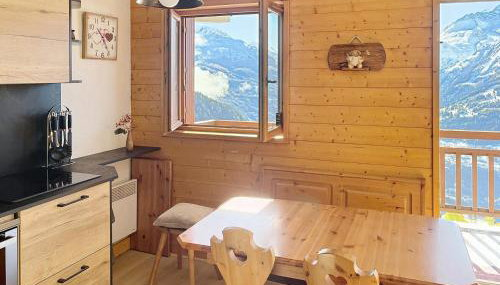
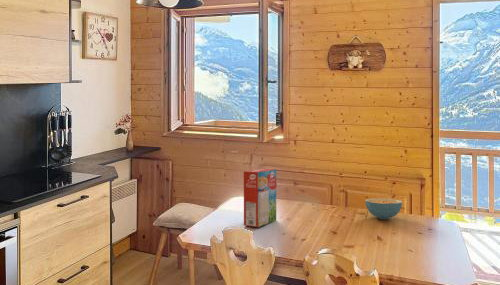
+ cereal bowl (383, 209)
+ cereal box (260, 196)
